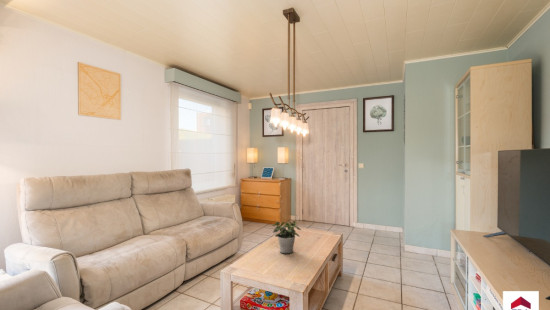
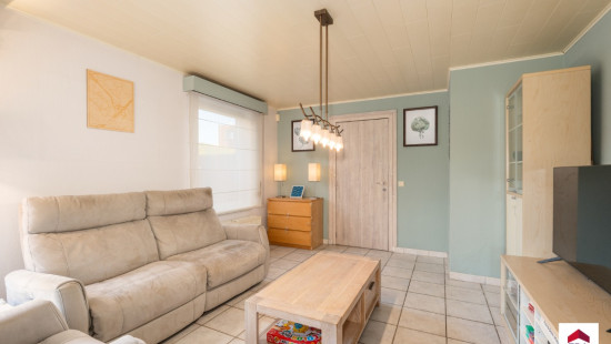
- potted plant (285, 235)
